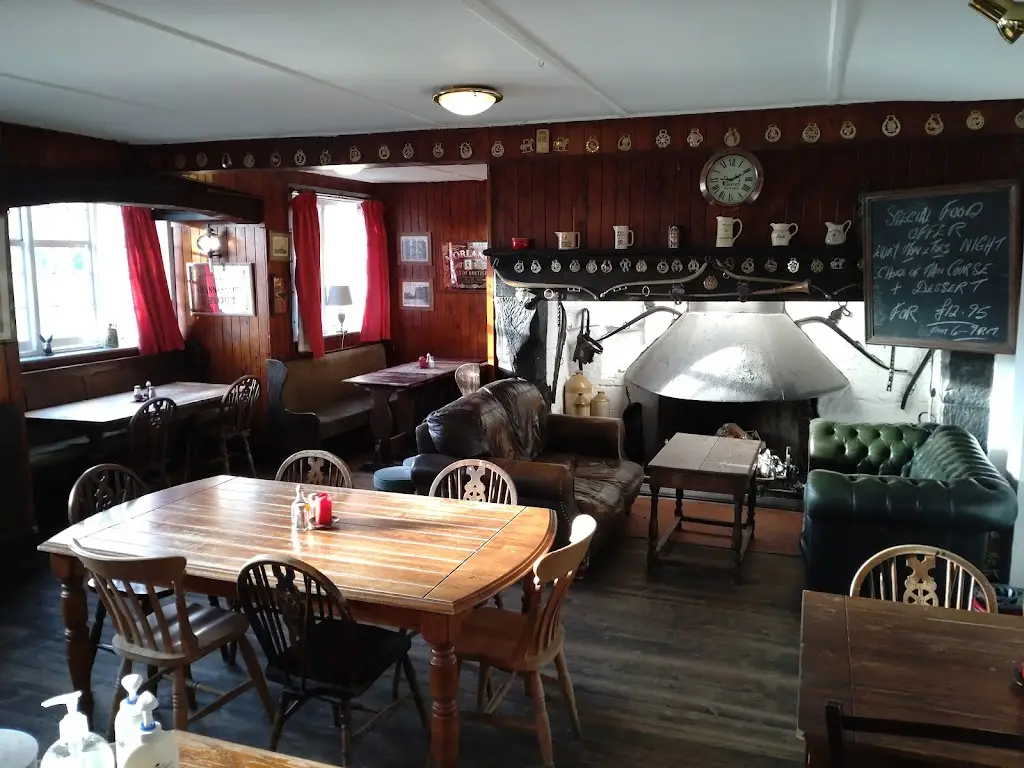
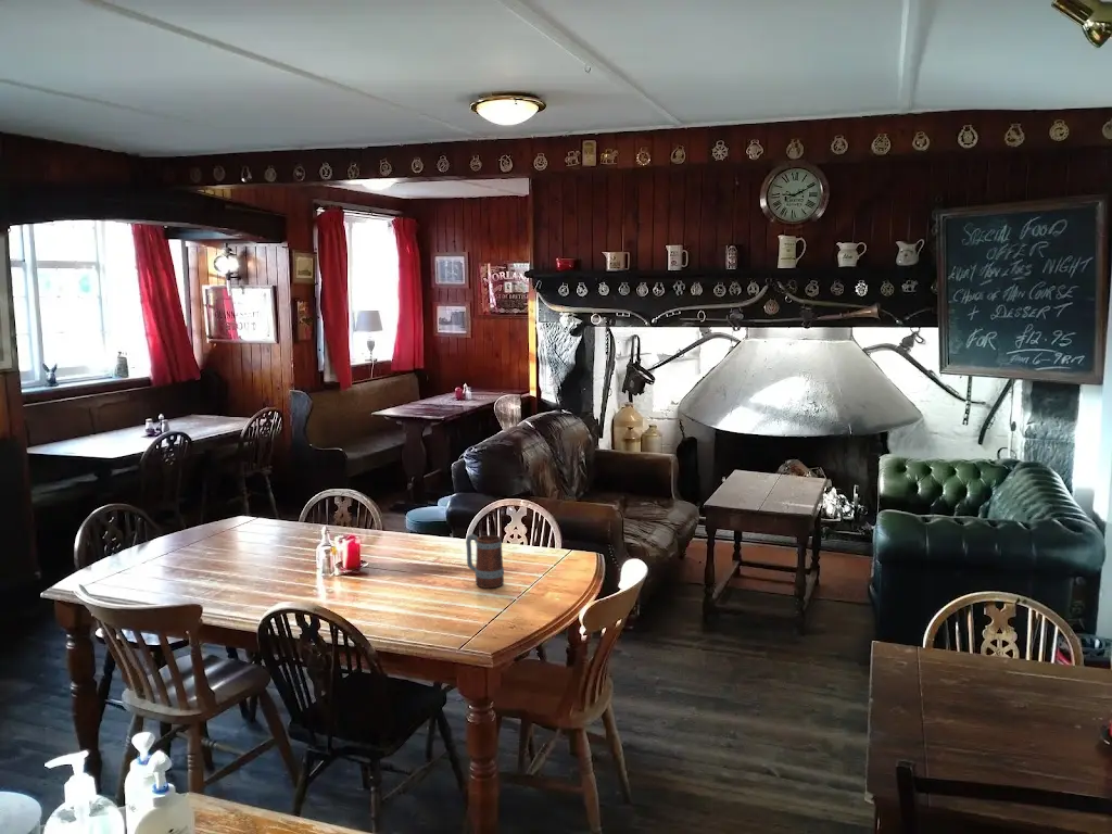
+ beer mug (483, 559)
